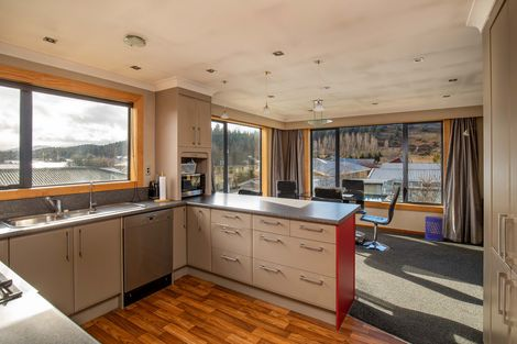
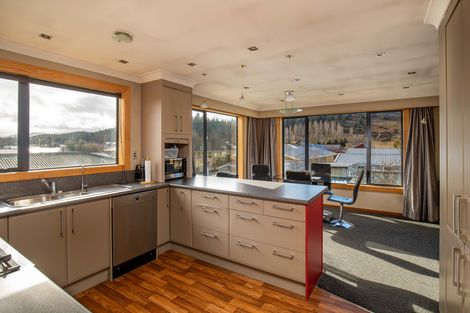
- waste bin (433, 228)
